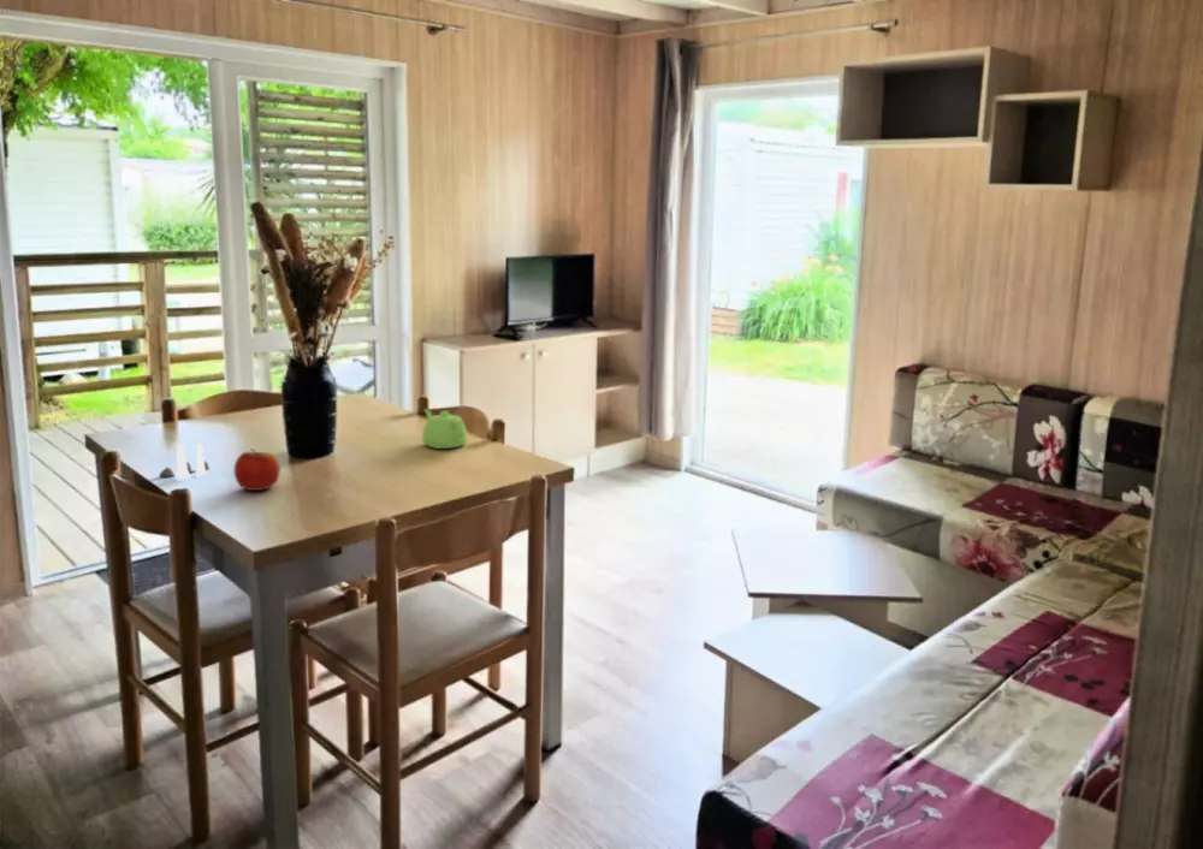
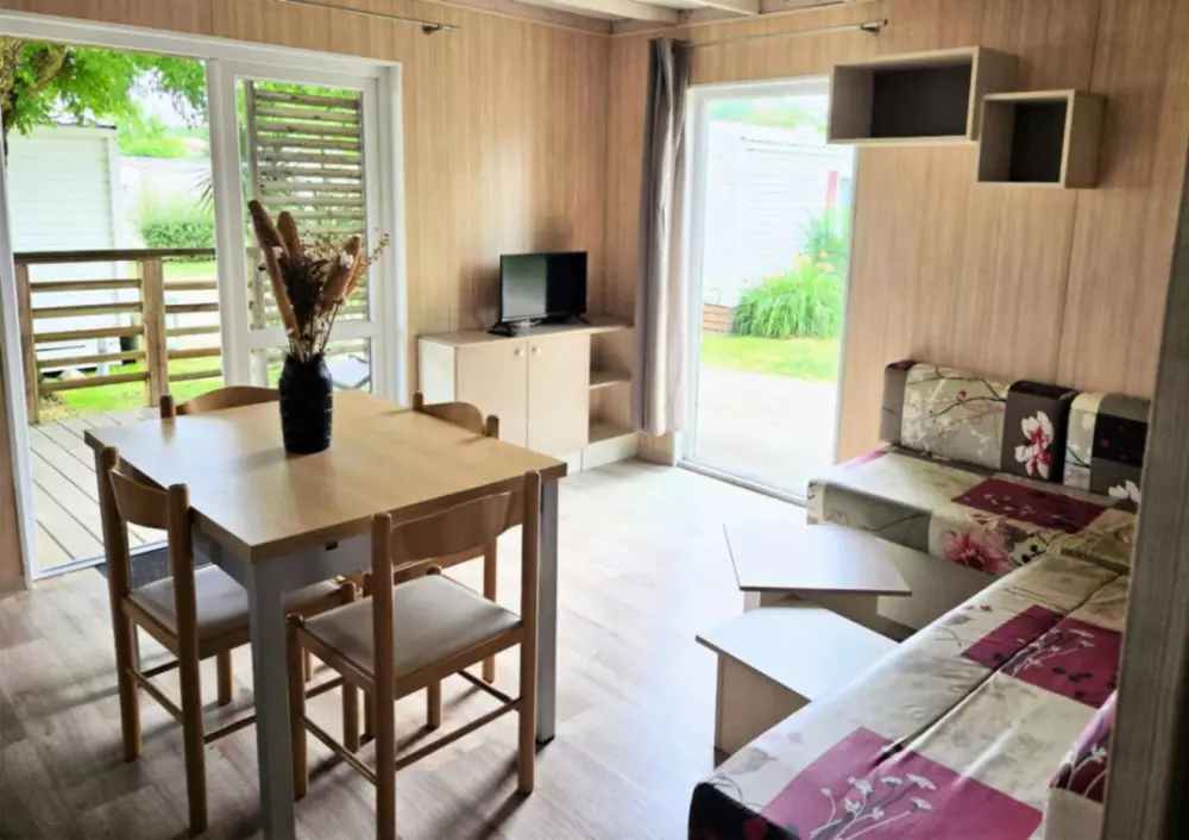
- salt and pepper shaker set (184, 458)
- apple (256, 468)
- teapot (443, 427)
